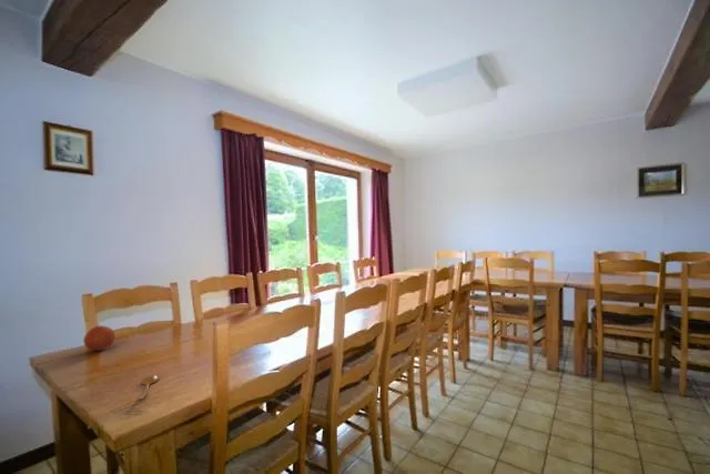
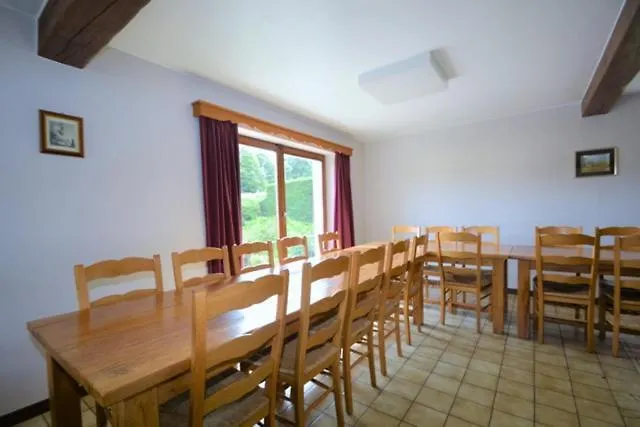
- fruit (100, 337)
- spoon (148, 385)
